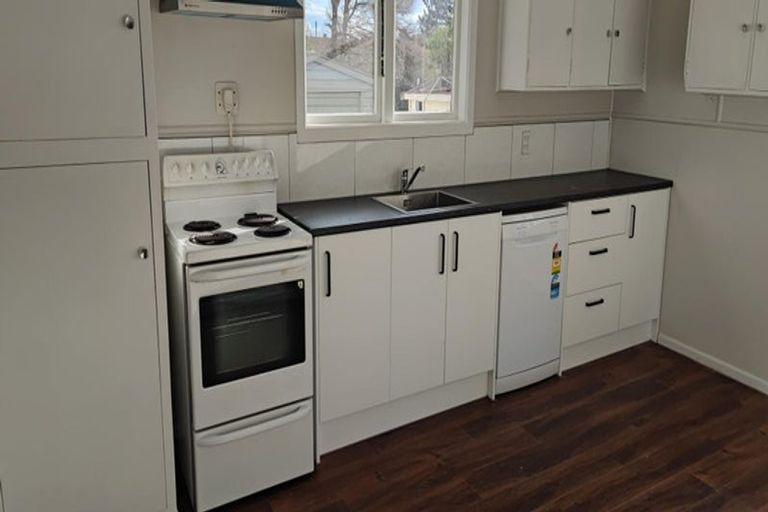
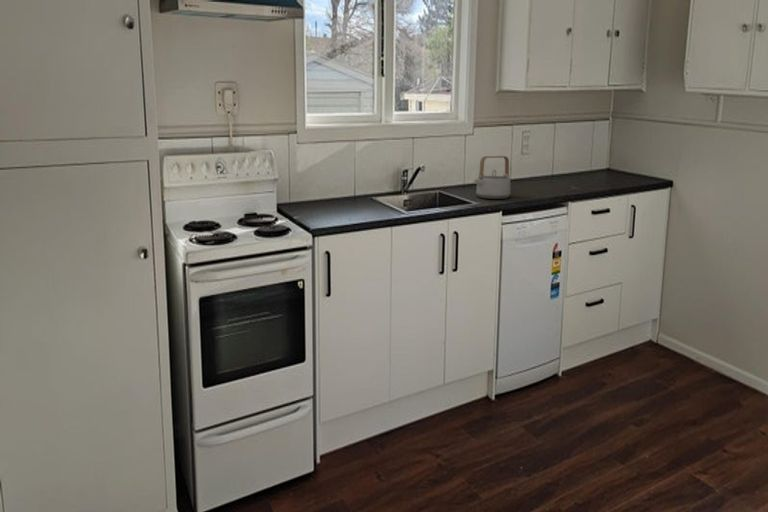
+ teapot (491, 176)
